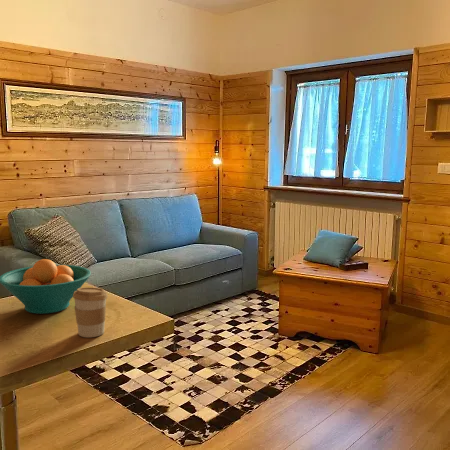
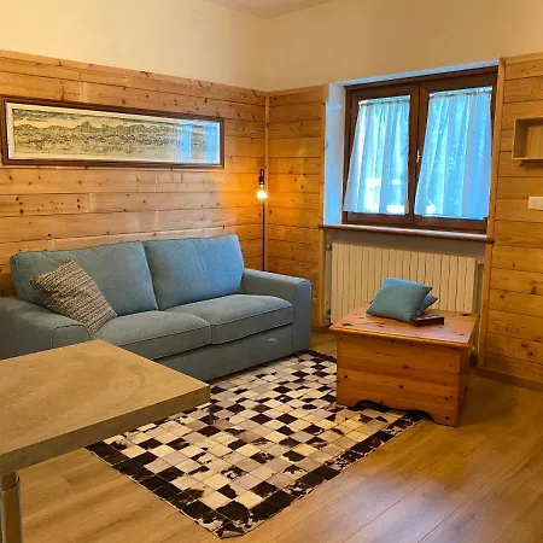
- fruit bowl (46, 283)
- coffee cup (90, 310)
